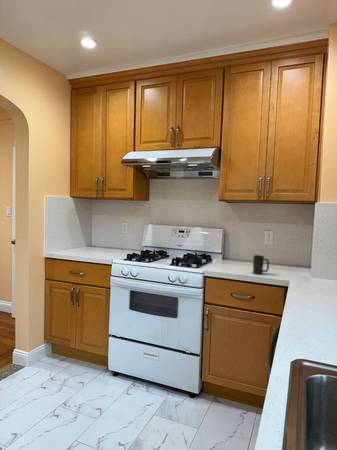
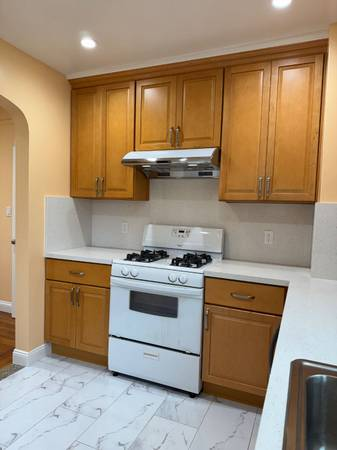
- mug (260, 264)
